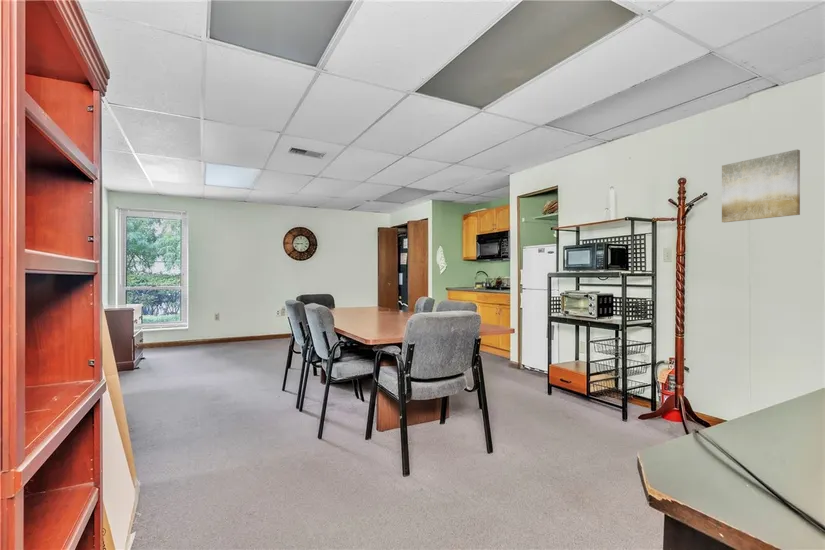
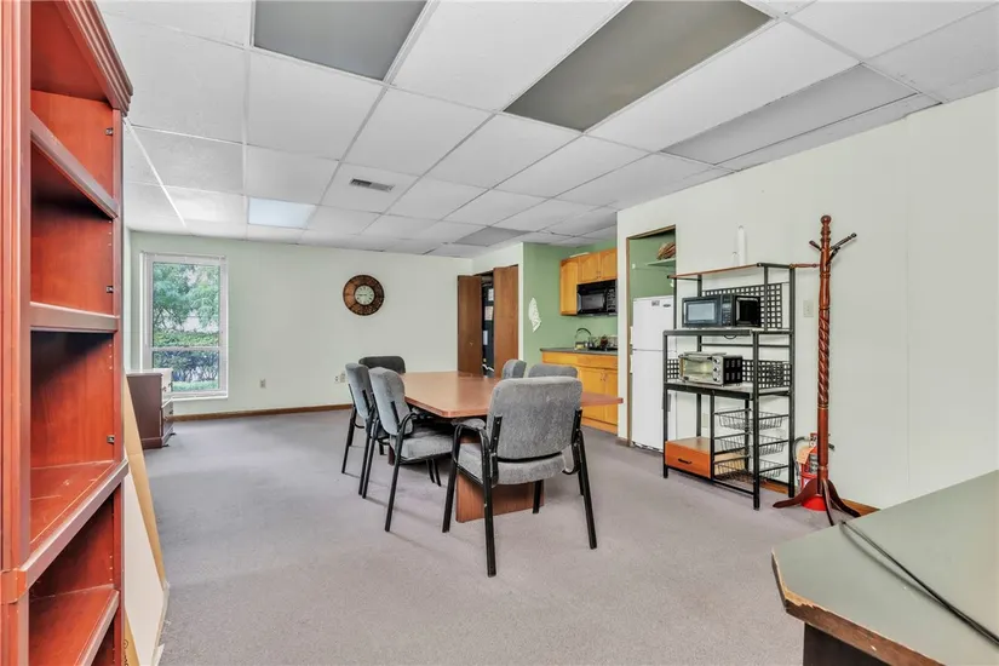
- wall art (758, 188)
